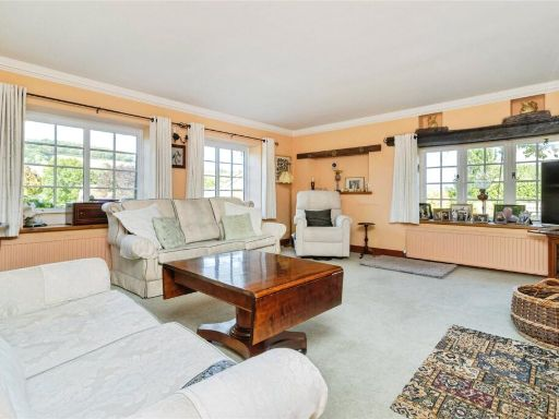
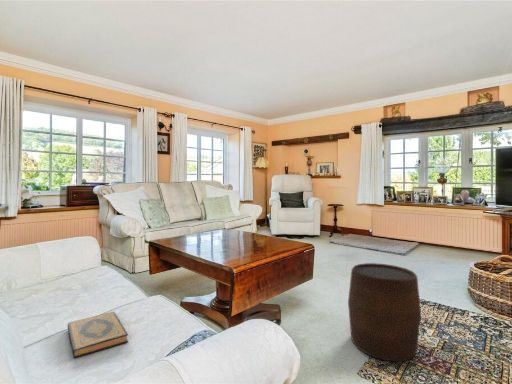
+ hardback book (96, 331)
+ stool (382, 307)
